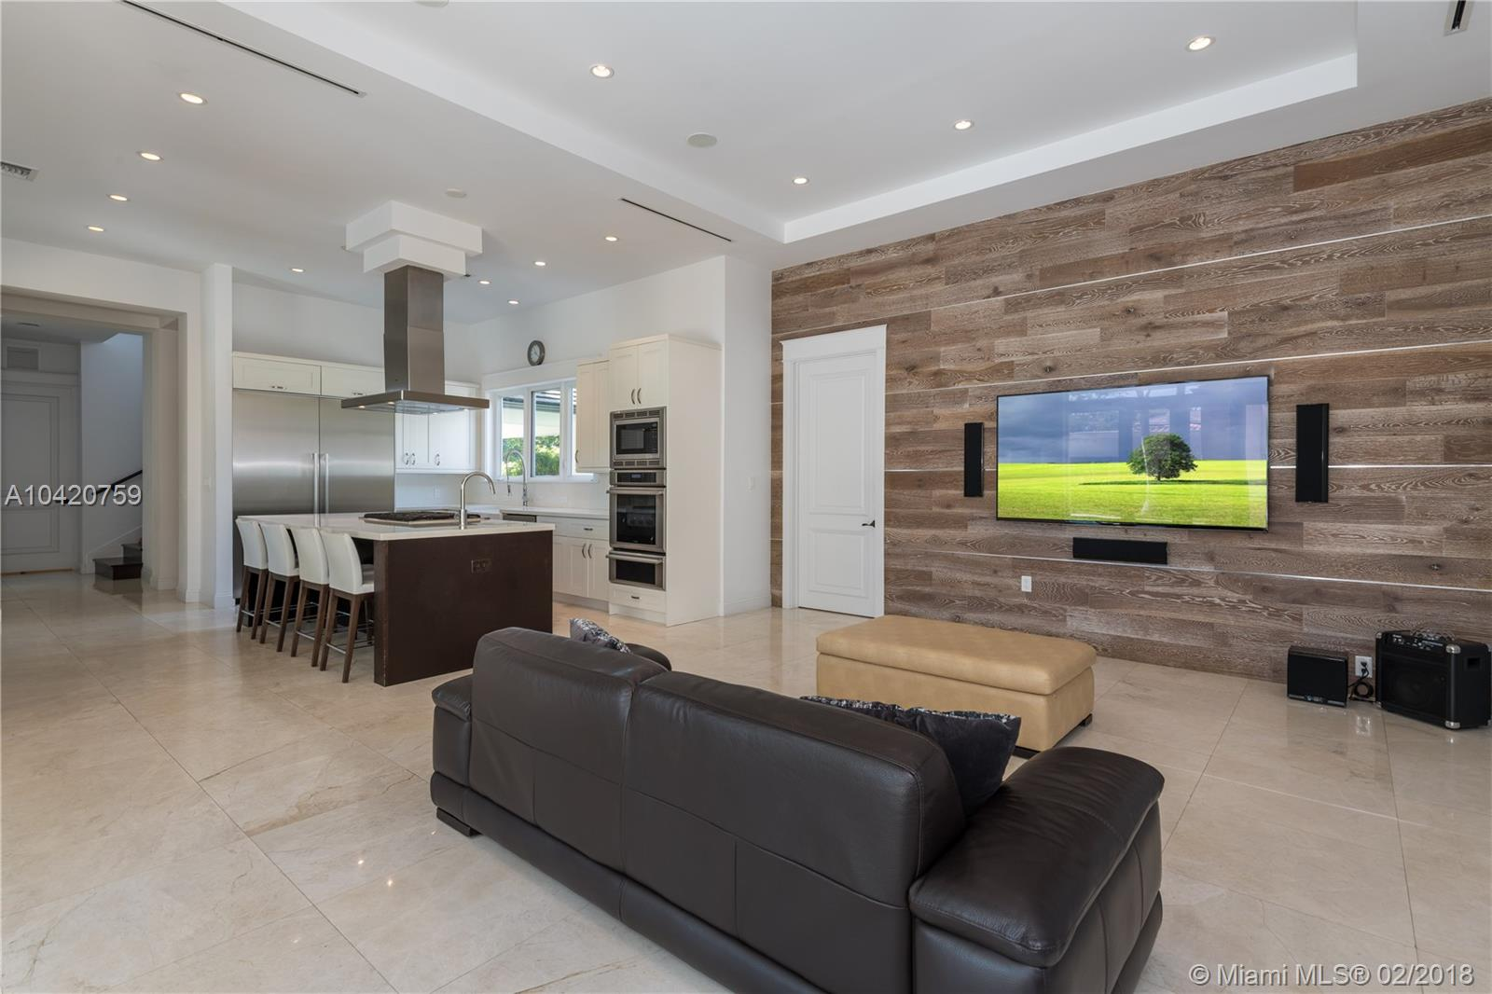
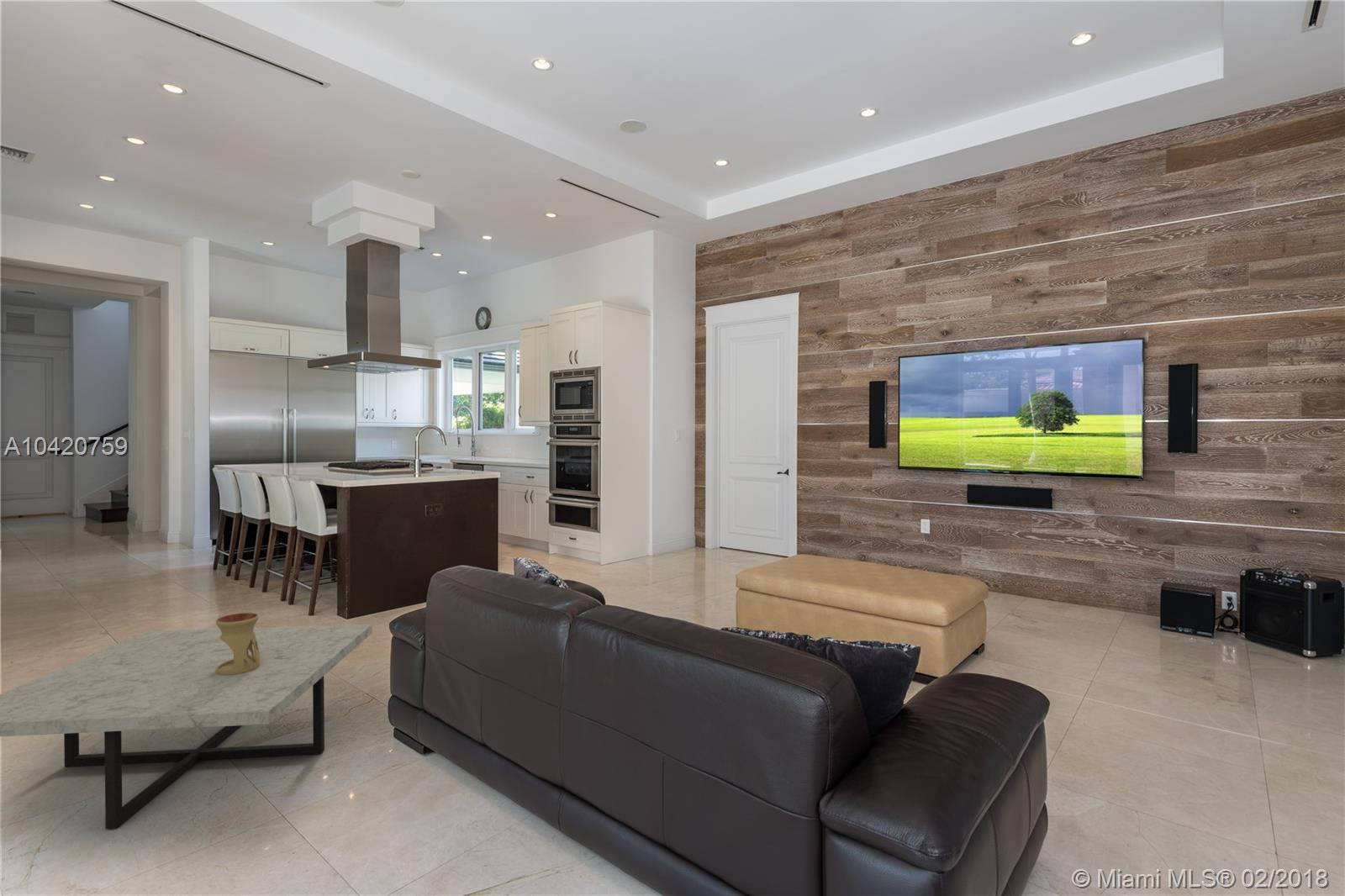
+ oil burner (238, 642)
+ coffee table (197, 711)
